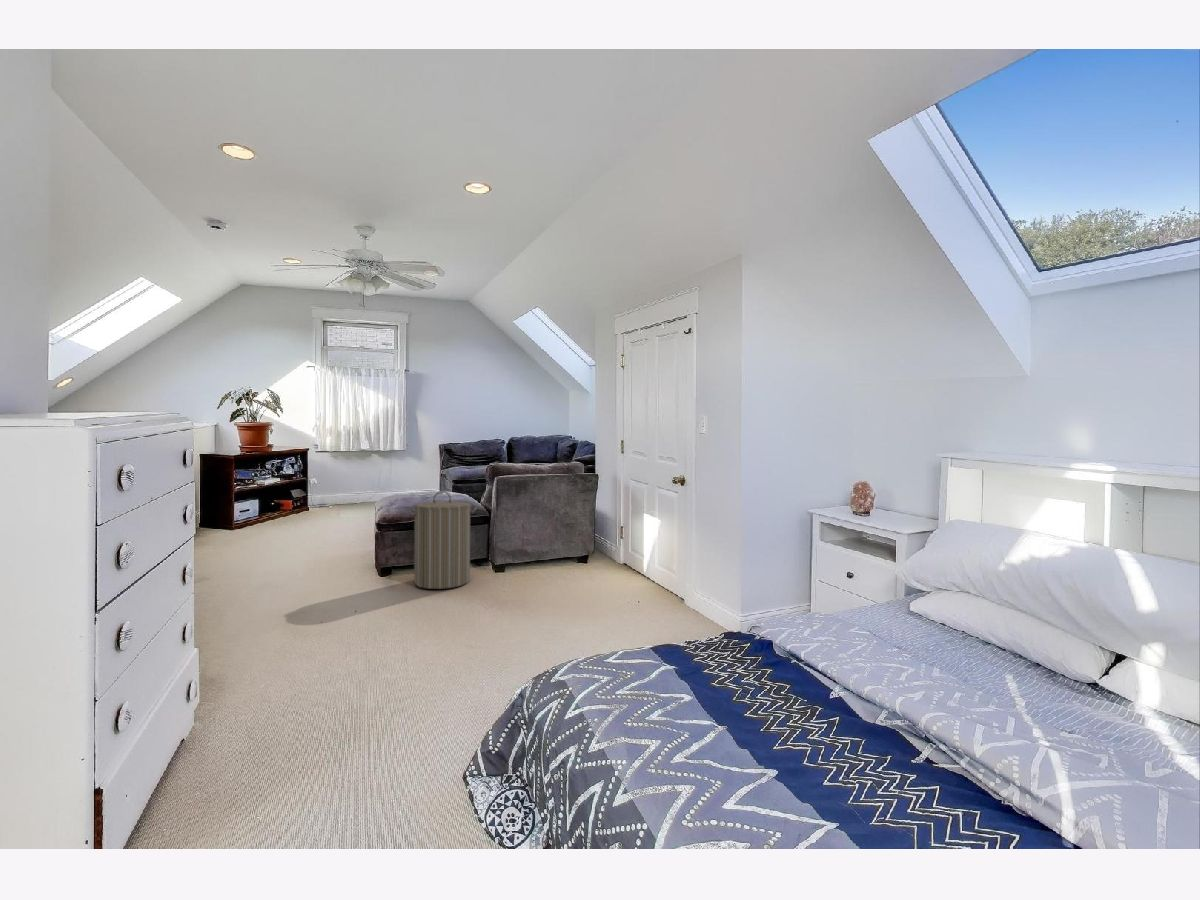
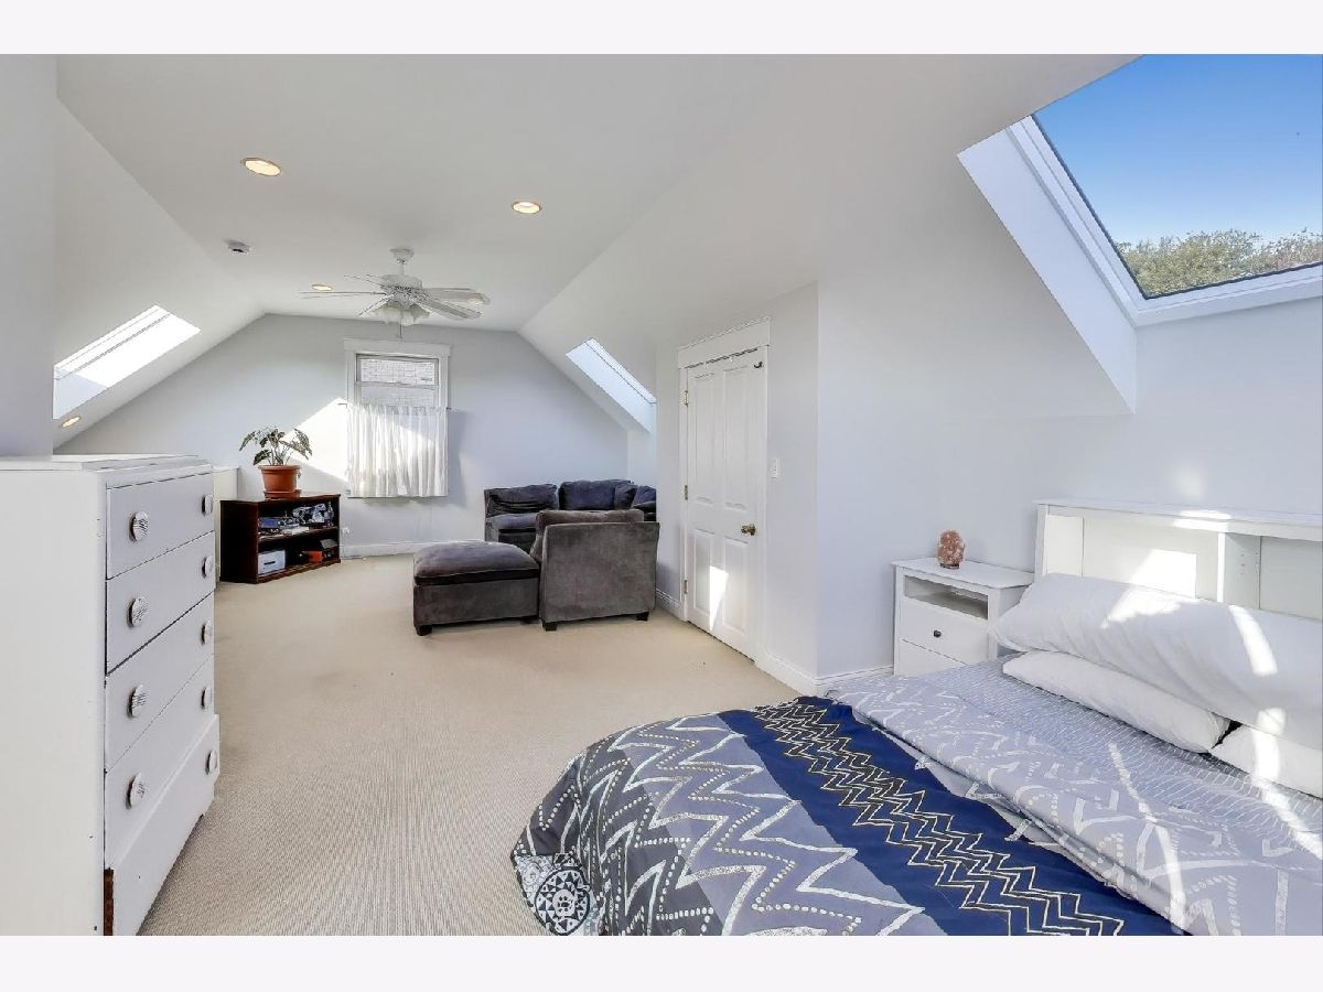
- laundry hamper (442, 536)
